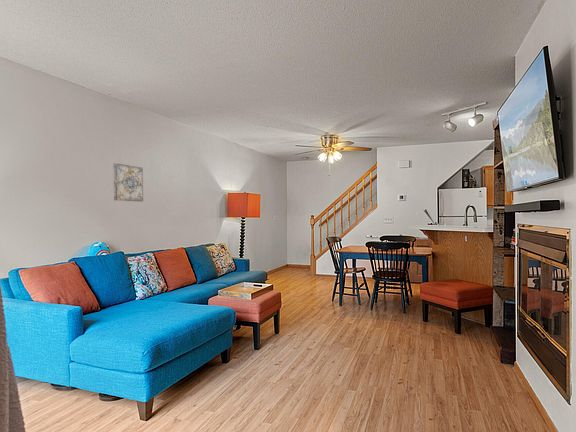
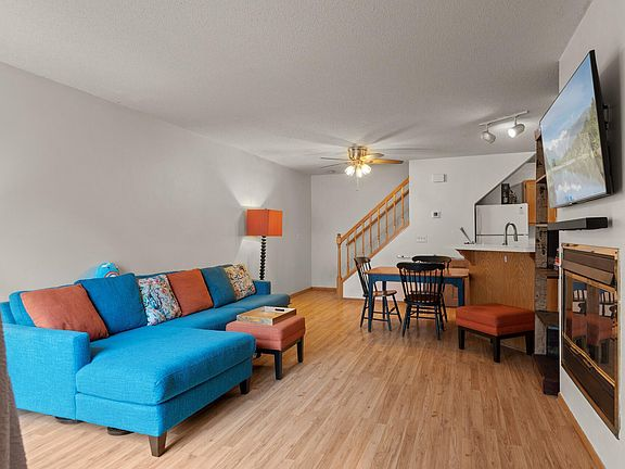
- wall art (129, 183)
